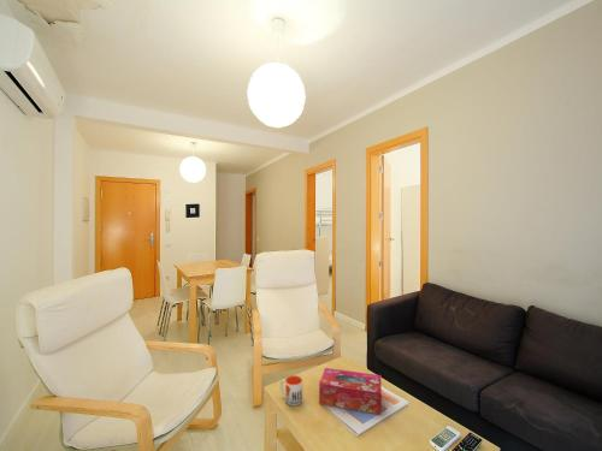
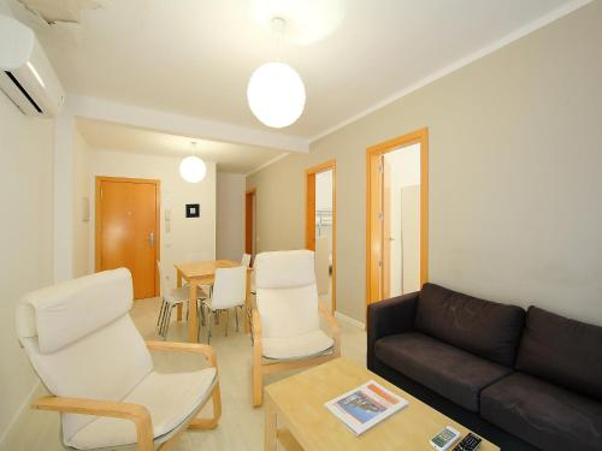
- mug (290, 388)
- tissue box (350, 388)
